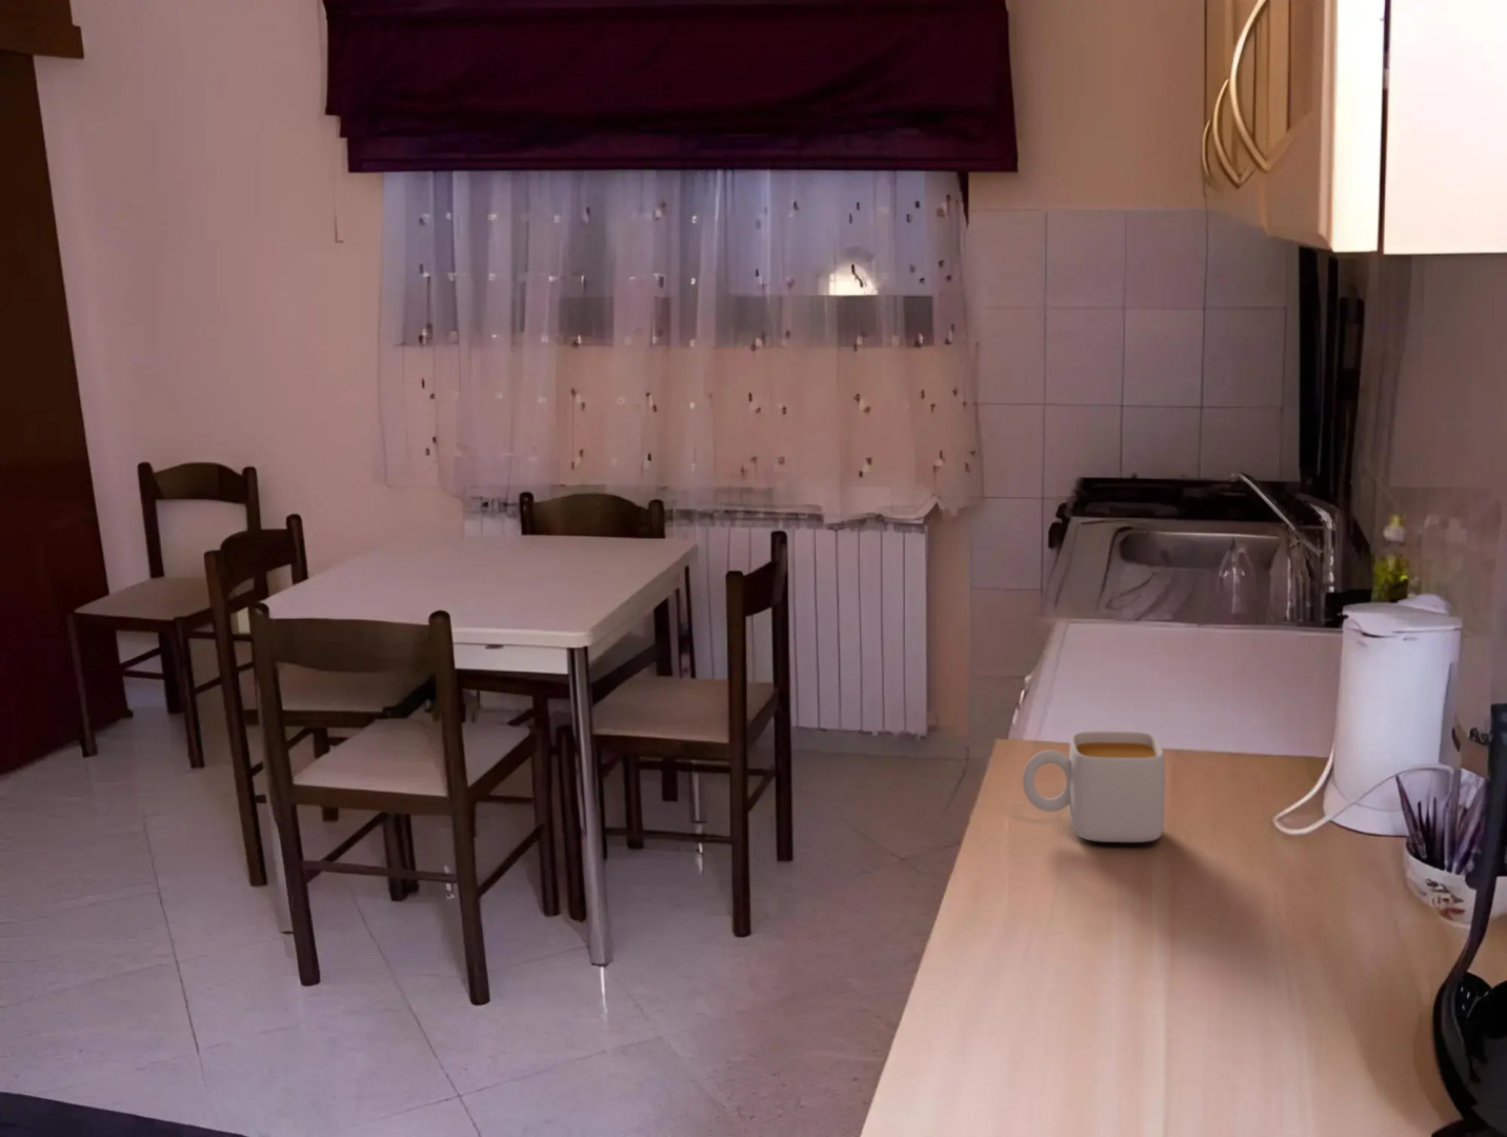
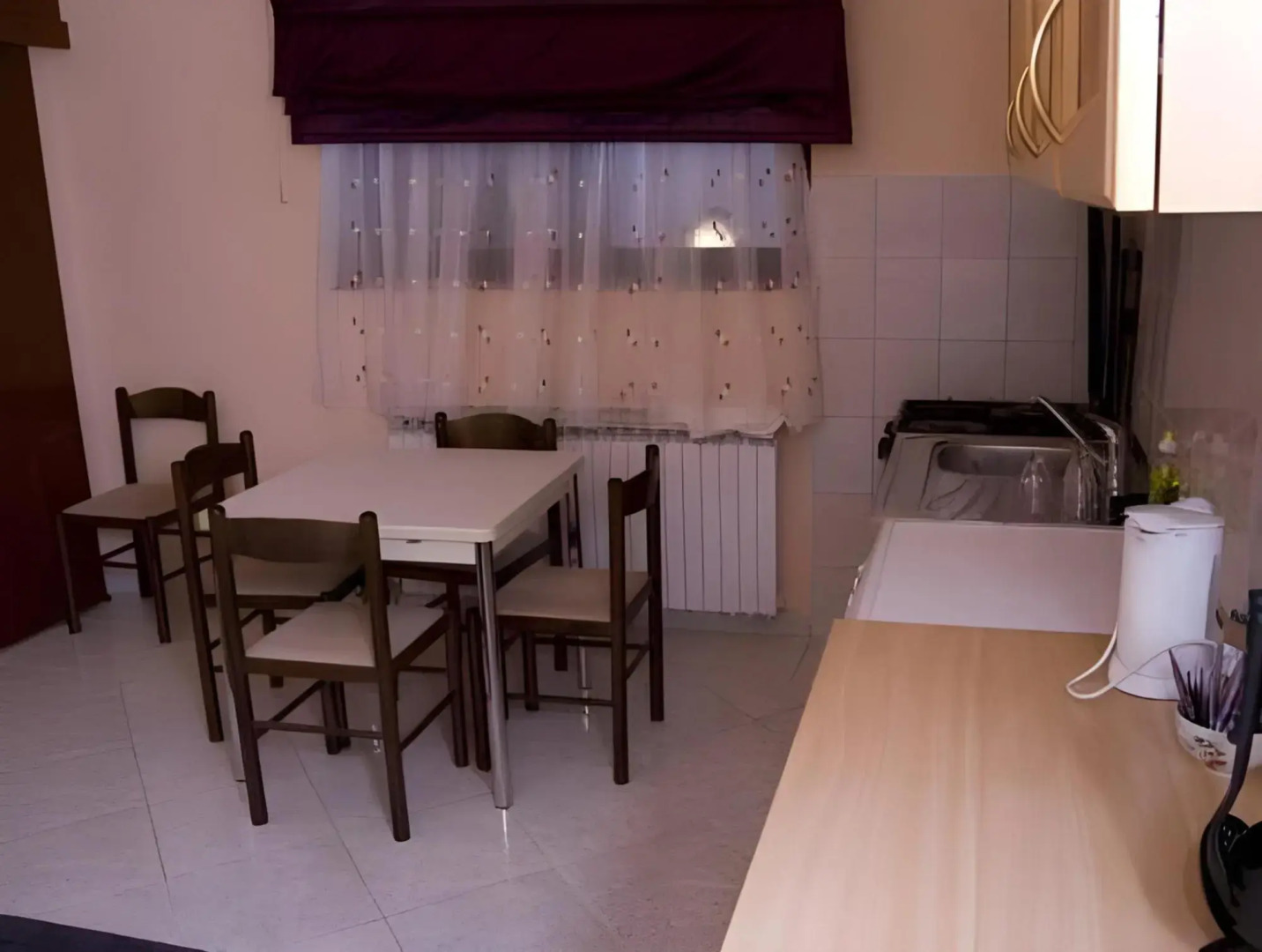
- mug (1091, 787)
